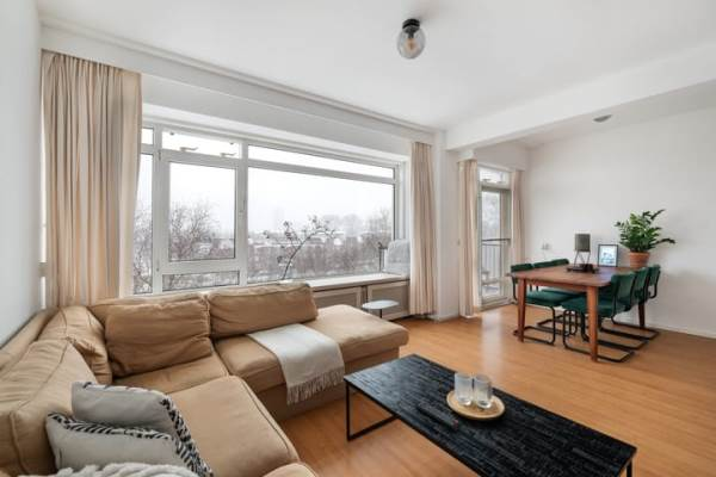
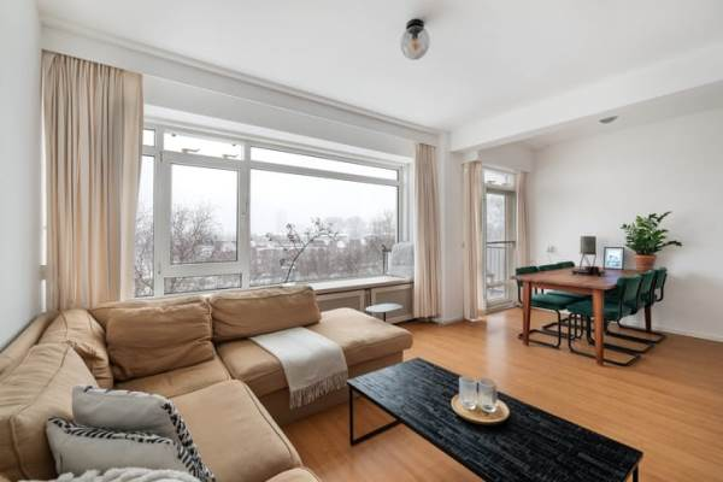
- remote control (437, 415)
